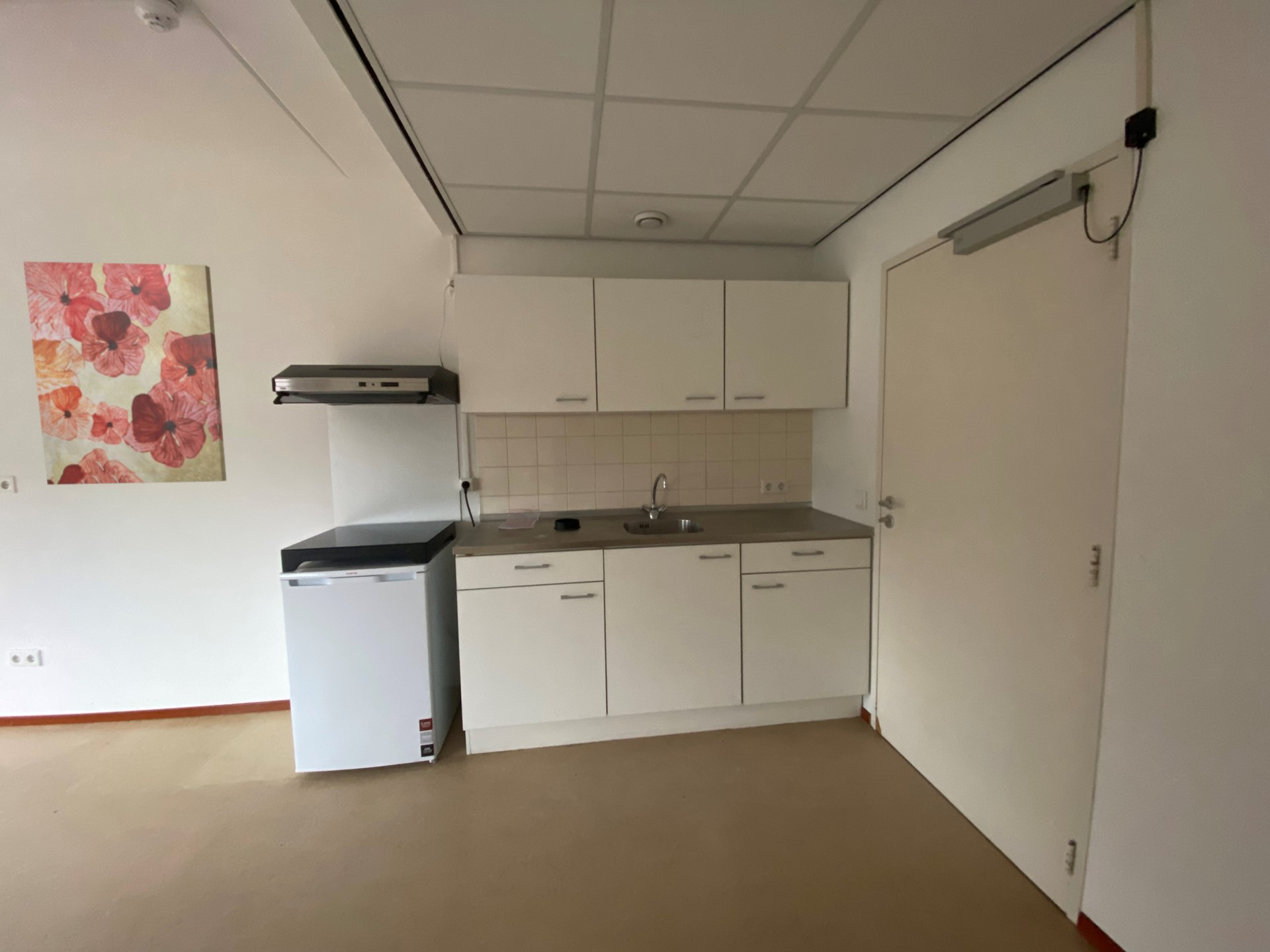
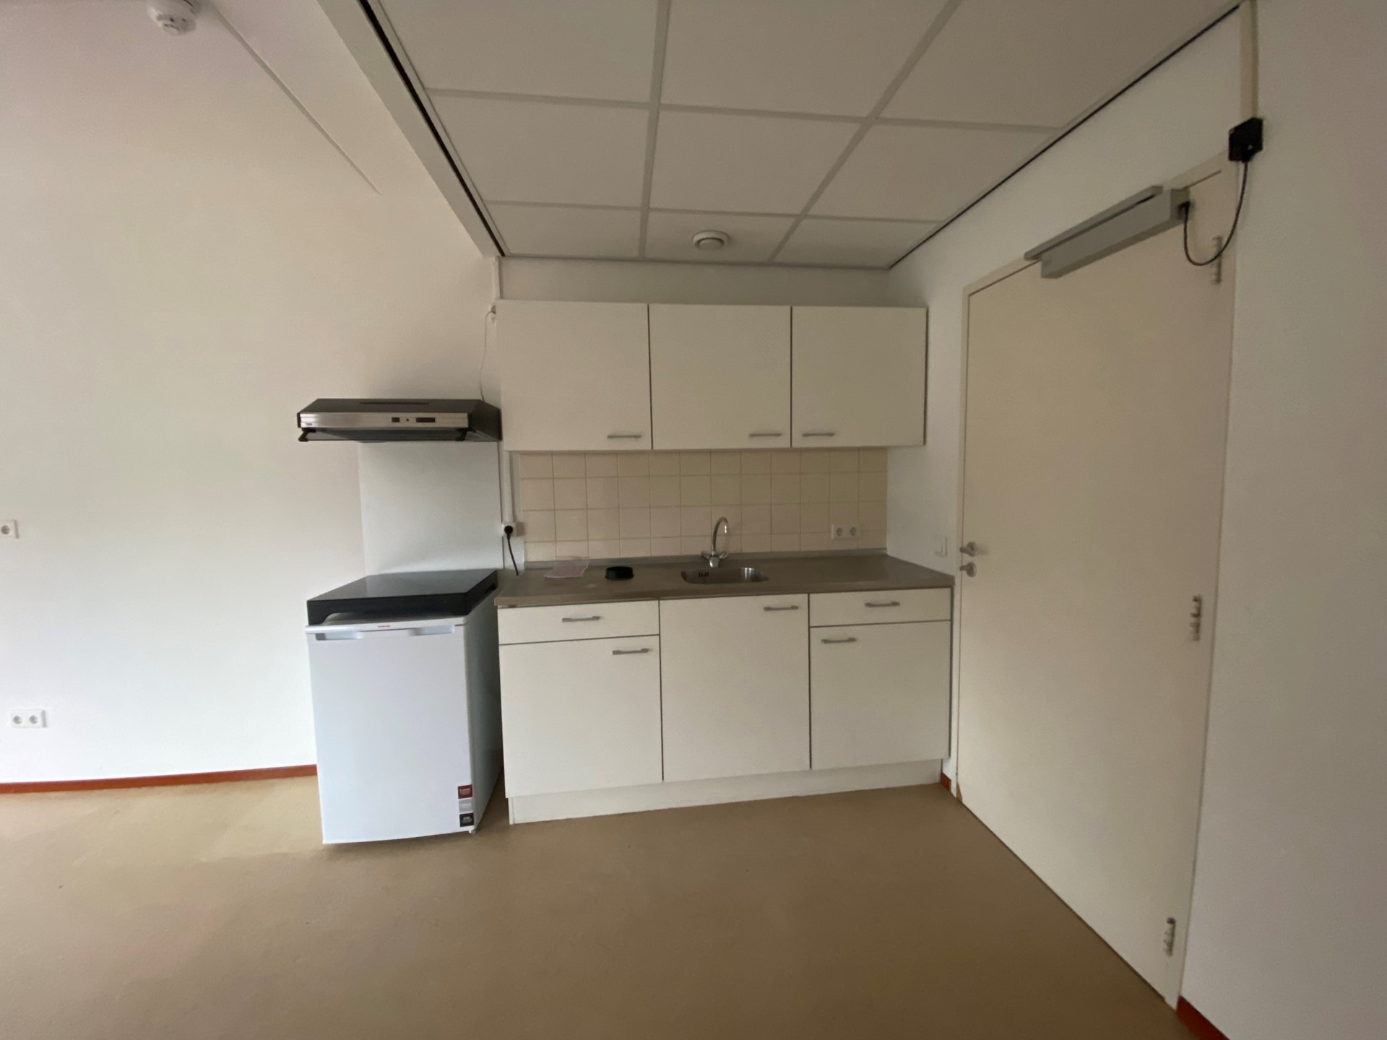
- wall art (129, 375)
